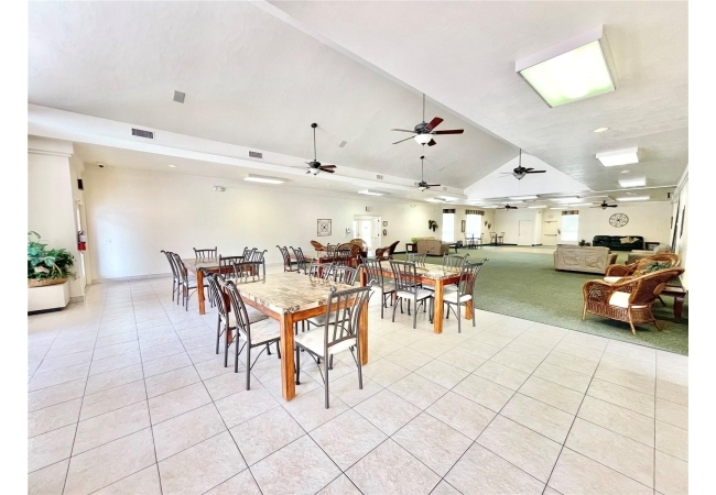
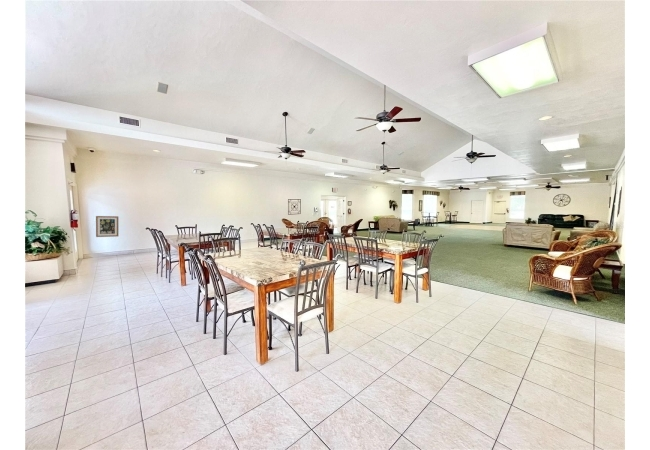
+ wall art (107, 226)
